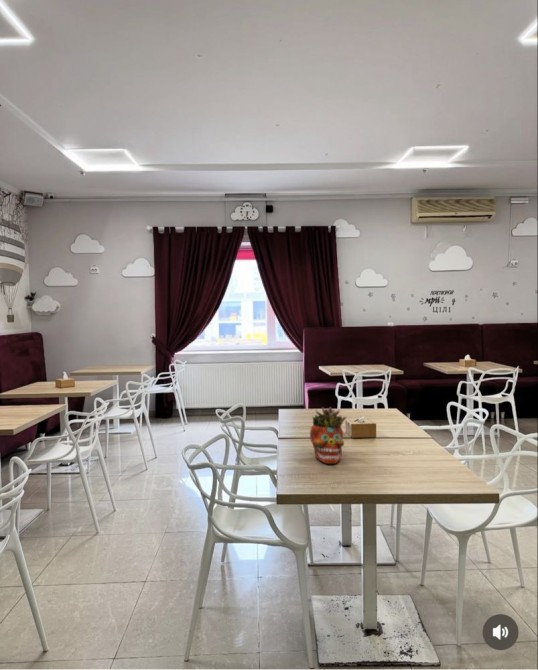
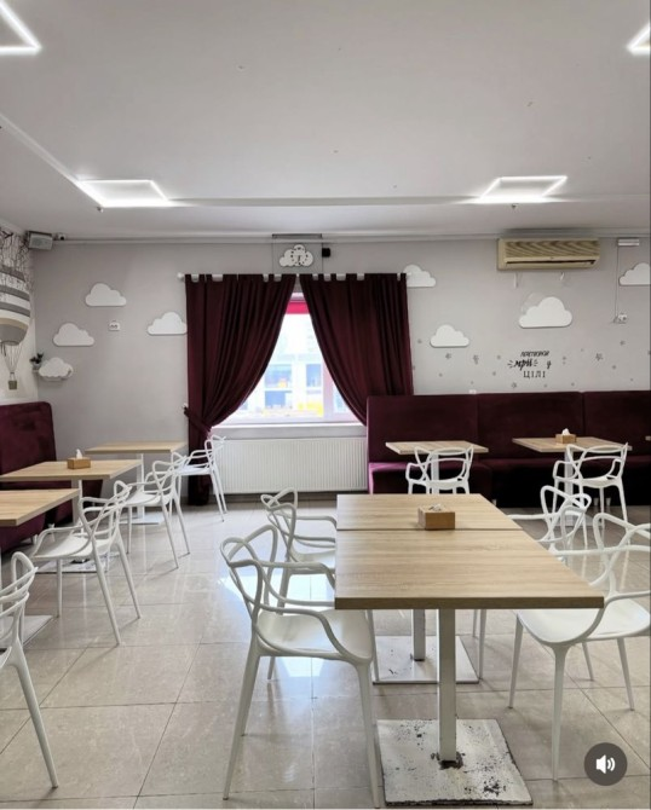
- succulent planter (328, 432)
